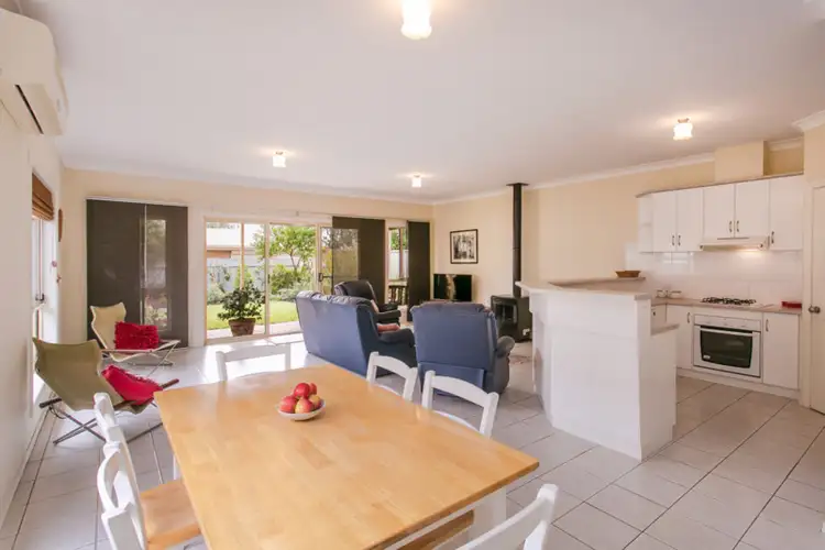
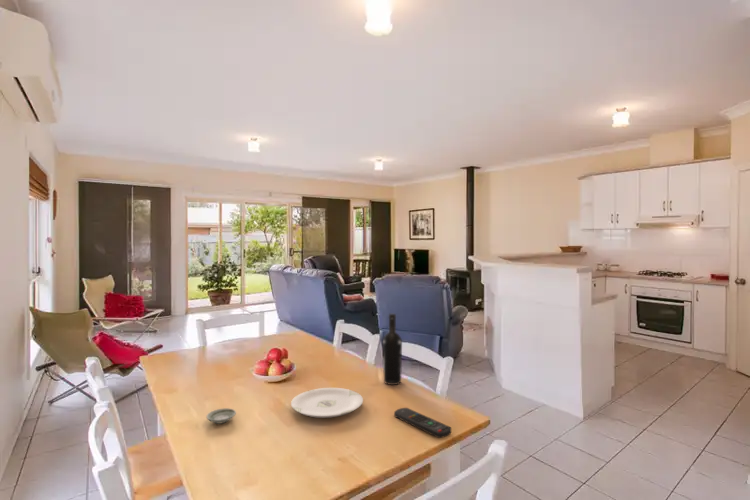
+ wine bottle (392, 348)
+ saucer (221, 417)
+ plate (327, 403)
+ remote control (421, 421)
